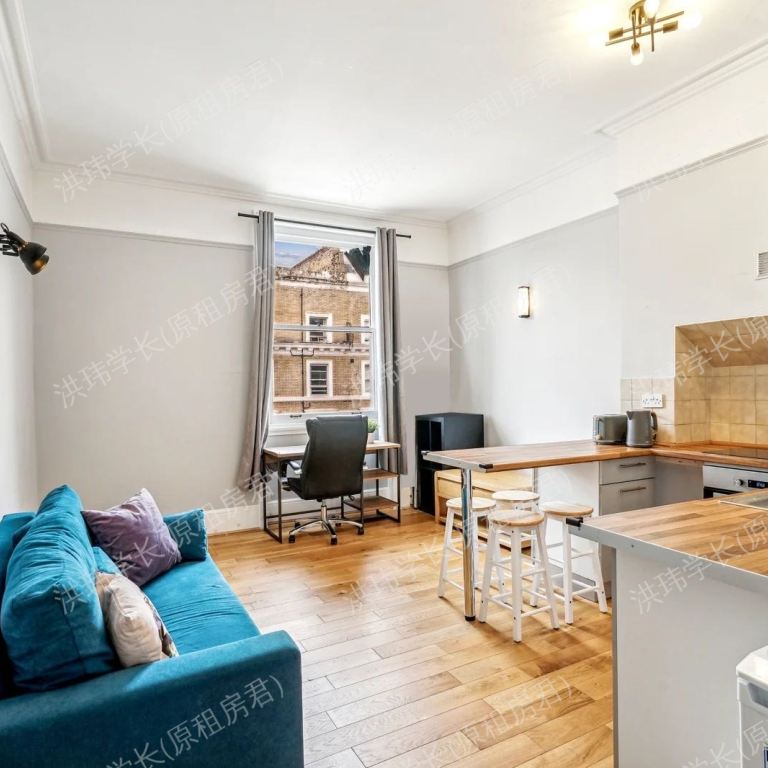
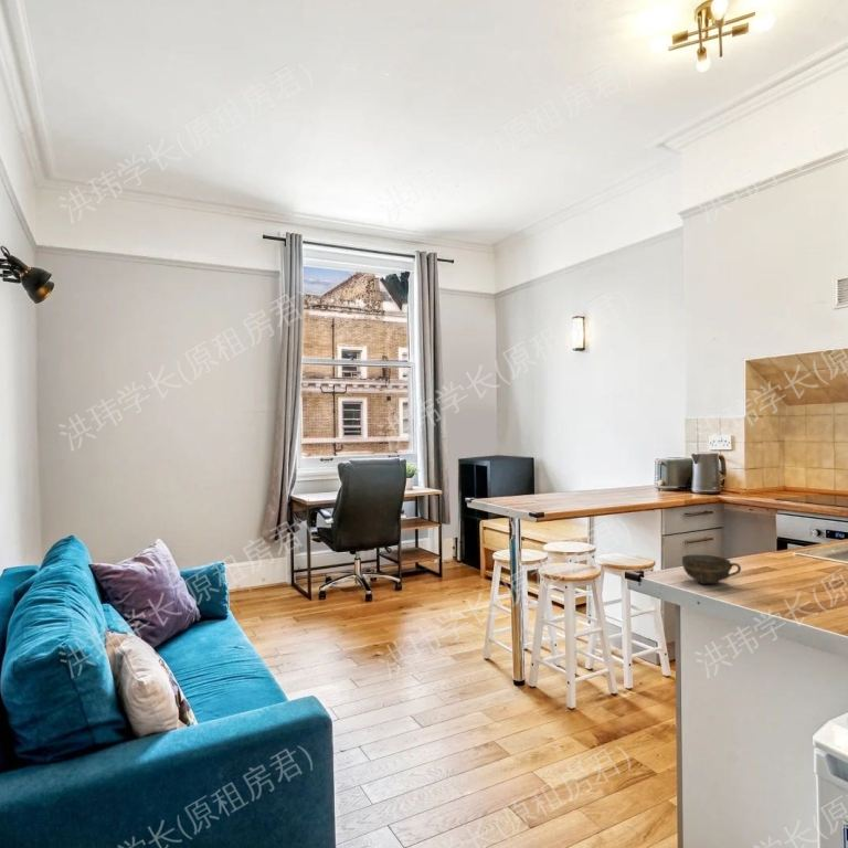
+ cup (711, 571)
